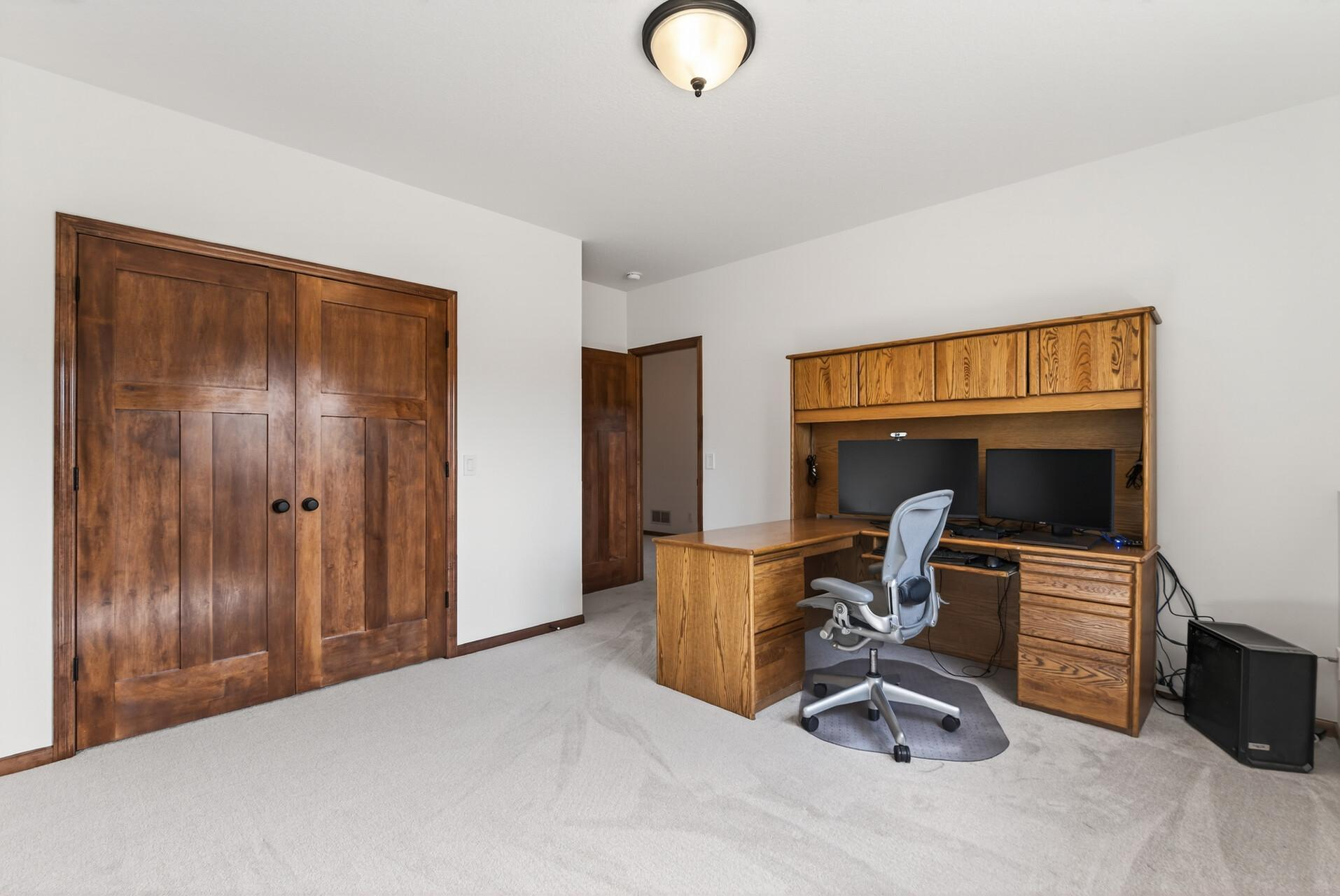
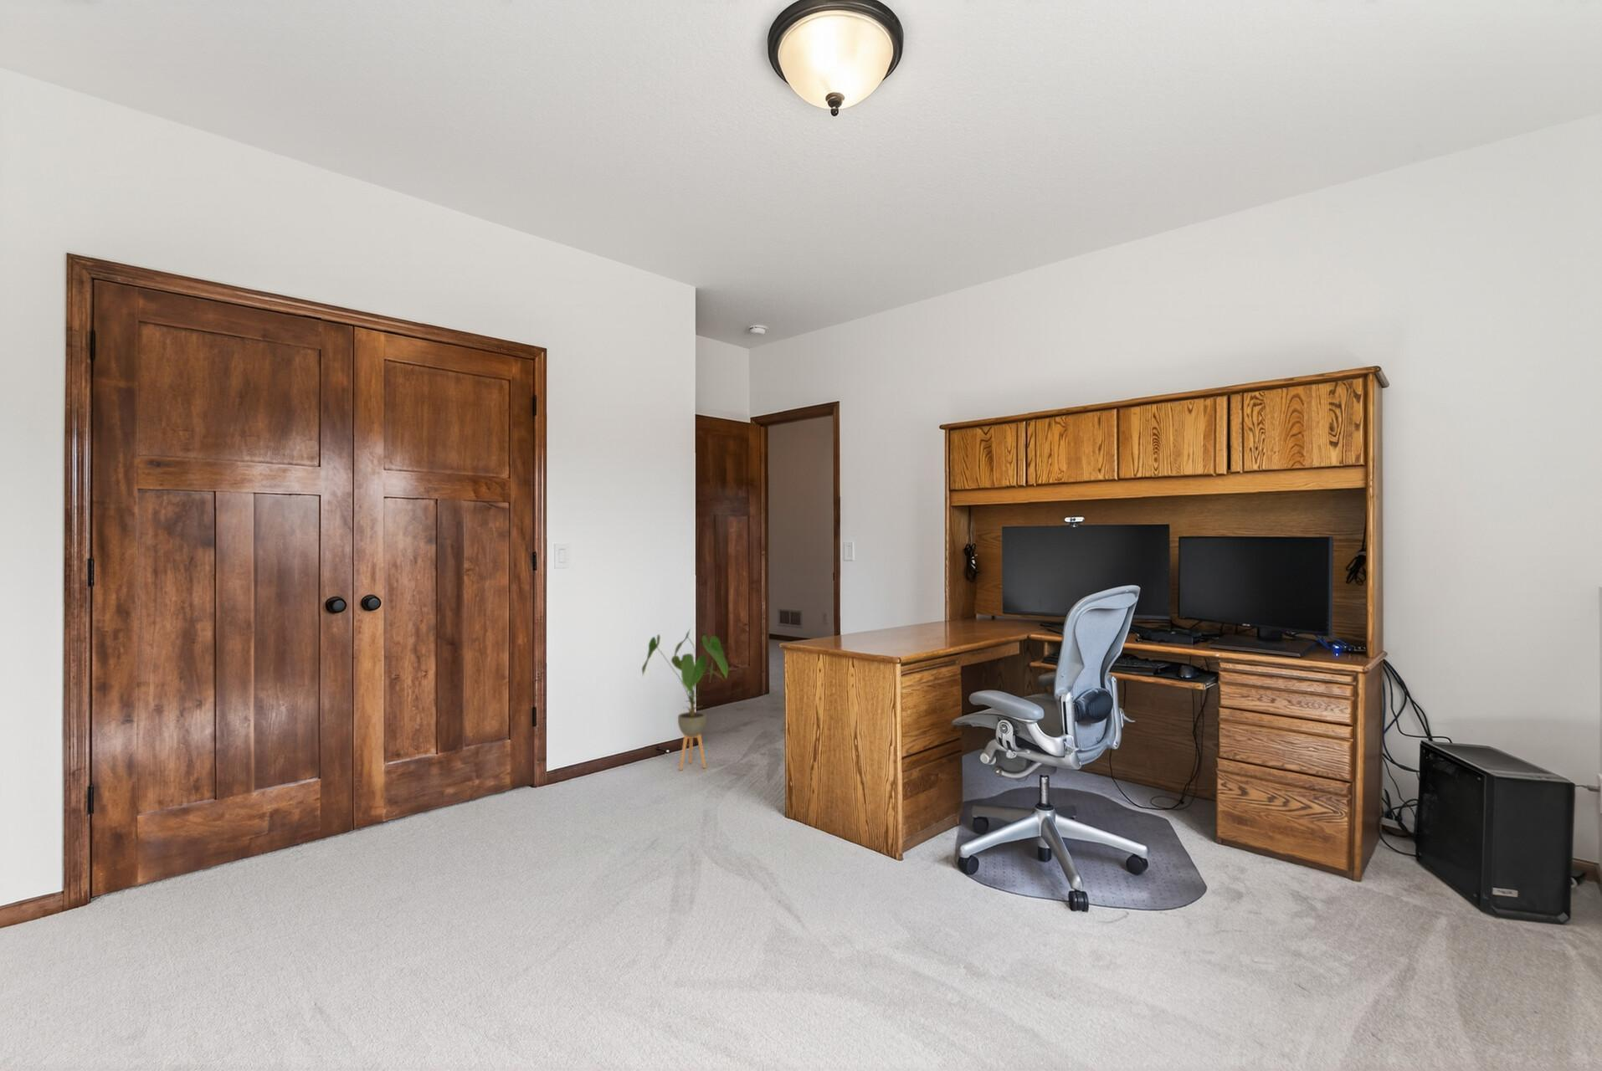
+ house plant (693, 699)
